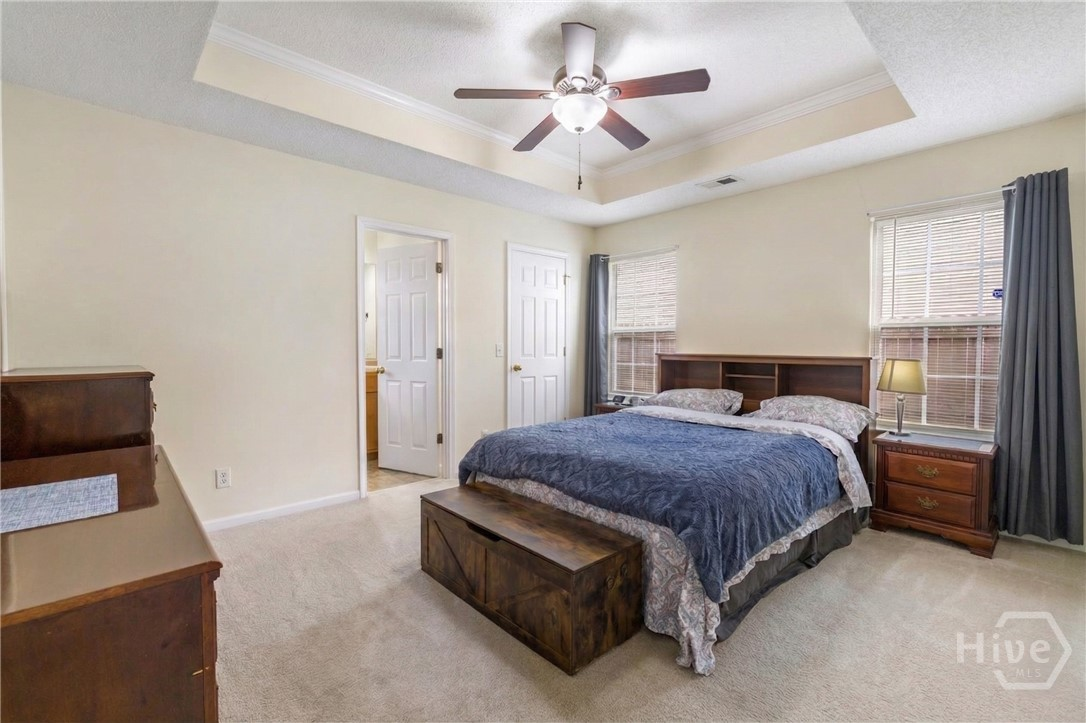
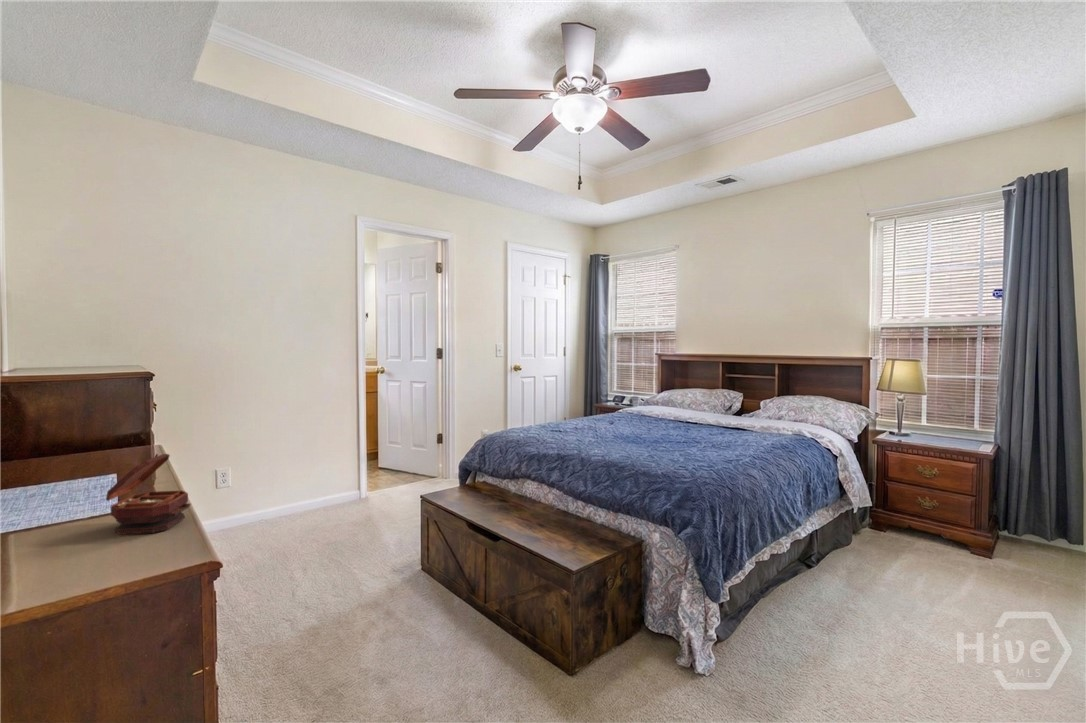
+ jewelry box (151, 492)
